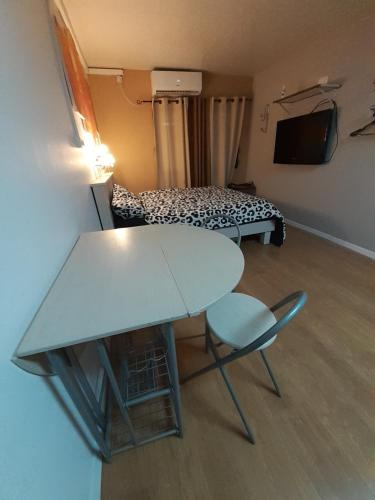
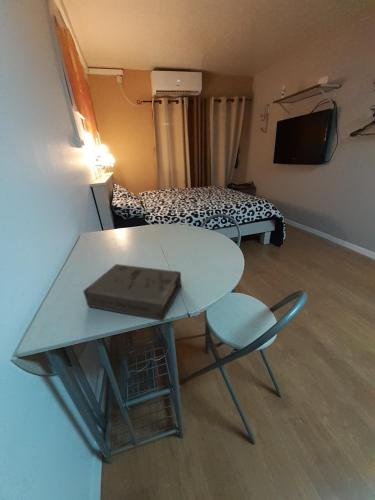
+ book (136, 288)
